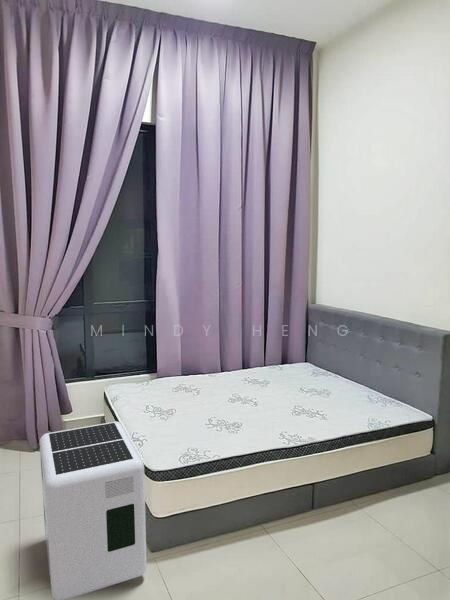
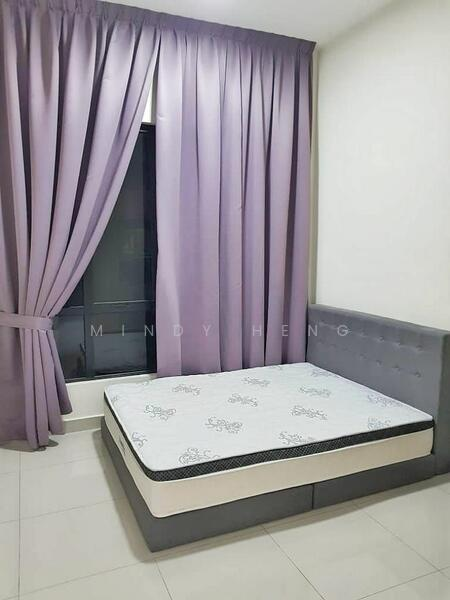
- air purifier (92, 503)
